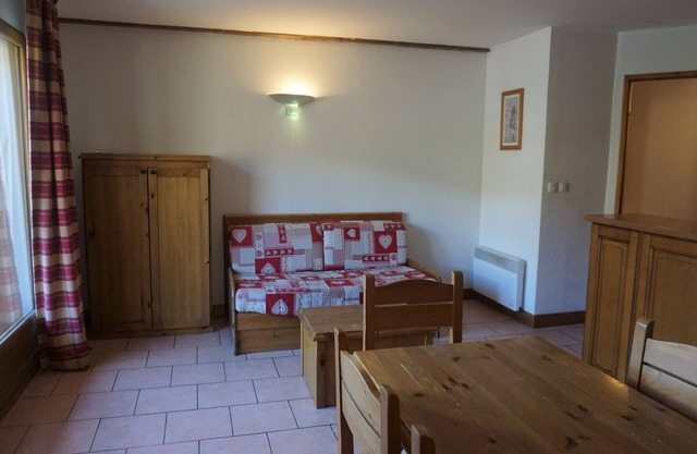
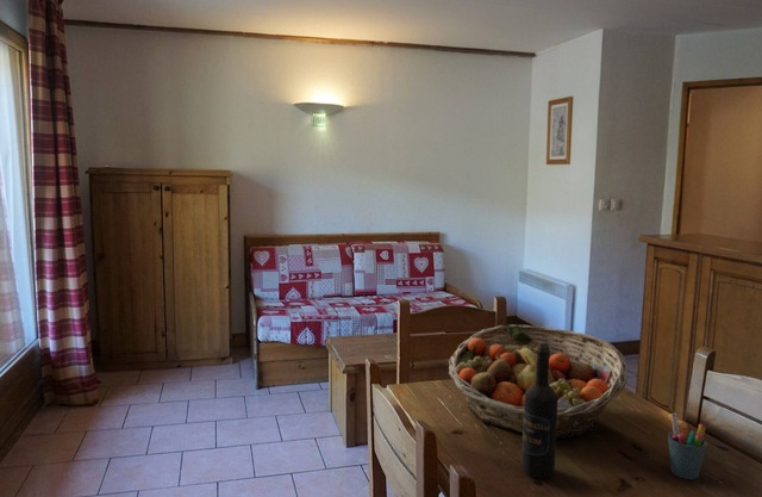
+ wine bottle (541, 408)
+ pen holder (687, 447)
+ fruit basket (532, 377)
